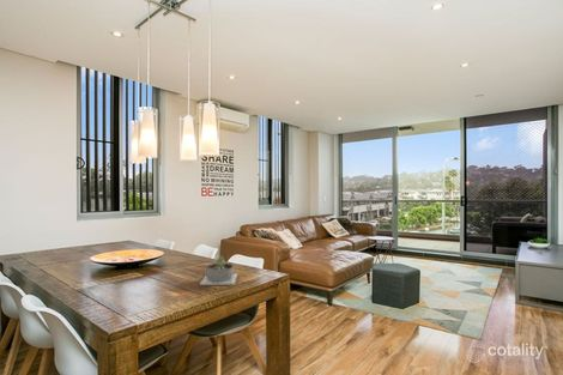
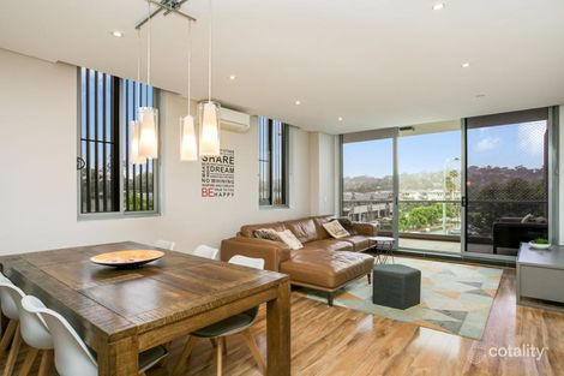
- succulent planter (219, 267)
